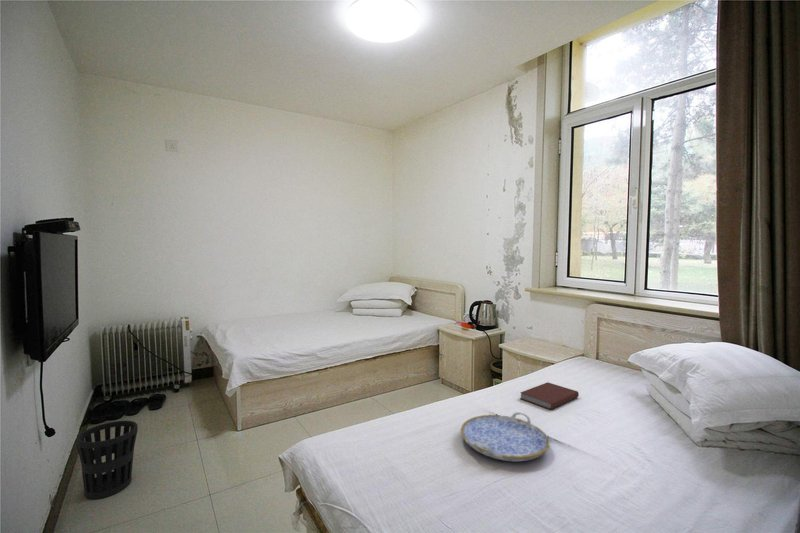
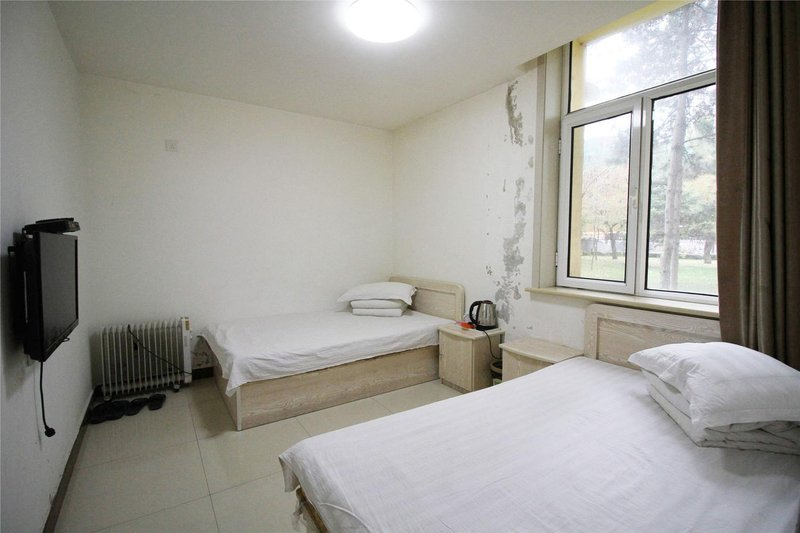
- serving tray (503, 435)
- wastebasket (108, 458)
- book (549, 395)
